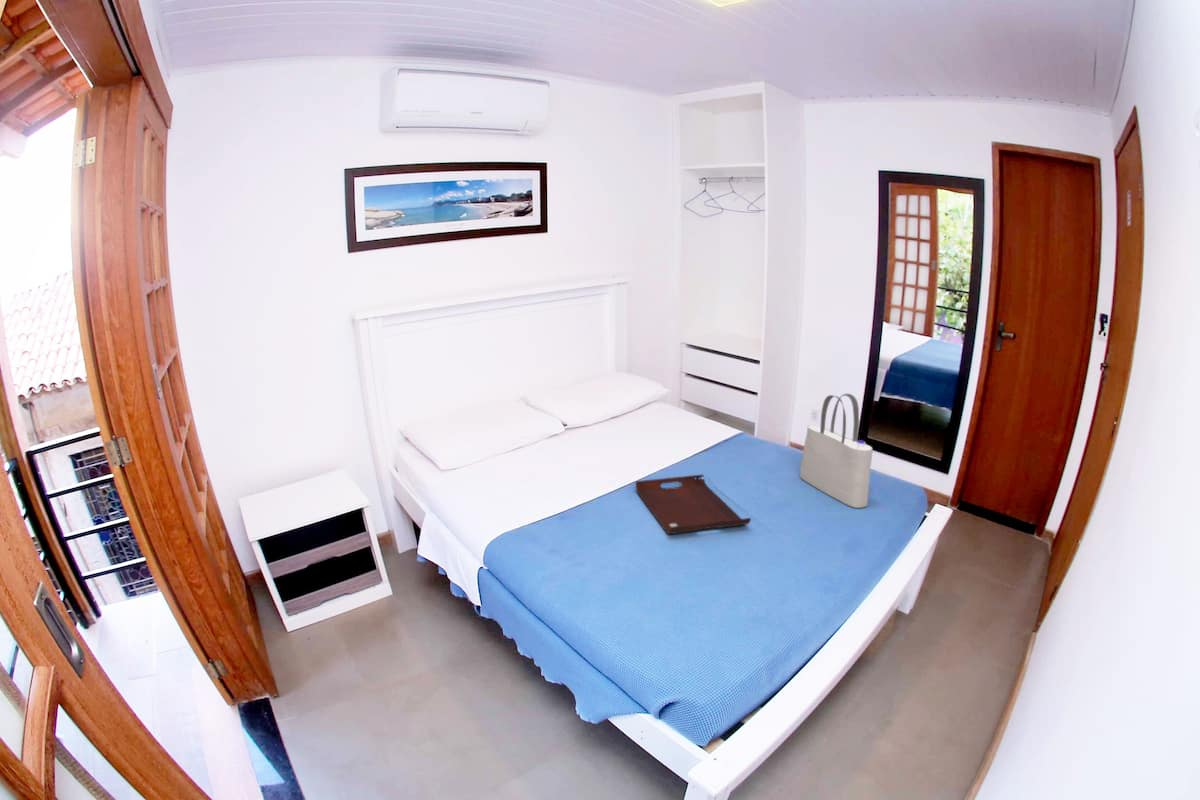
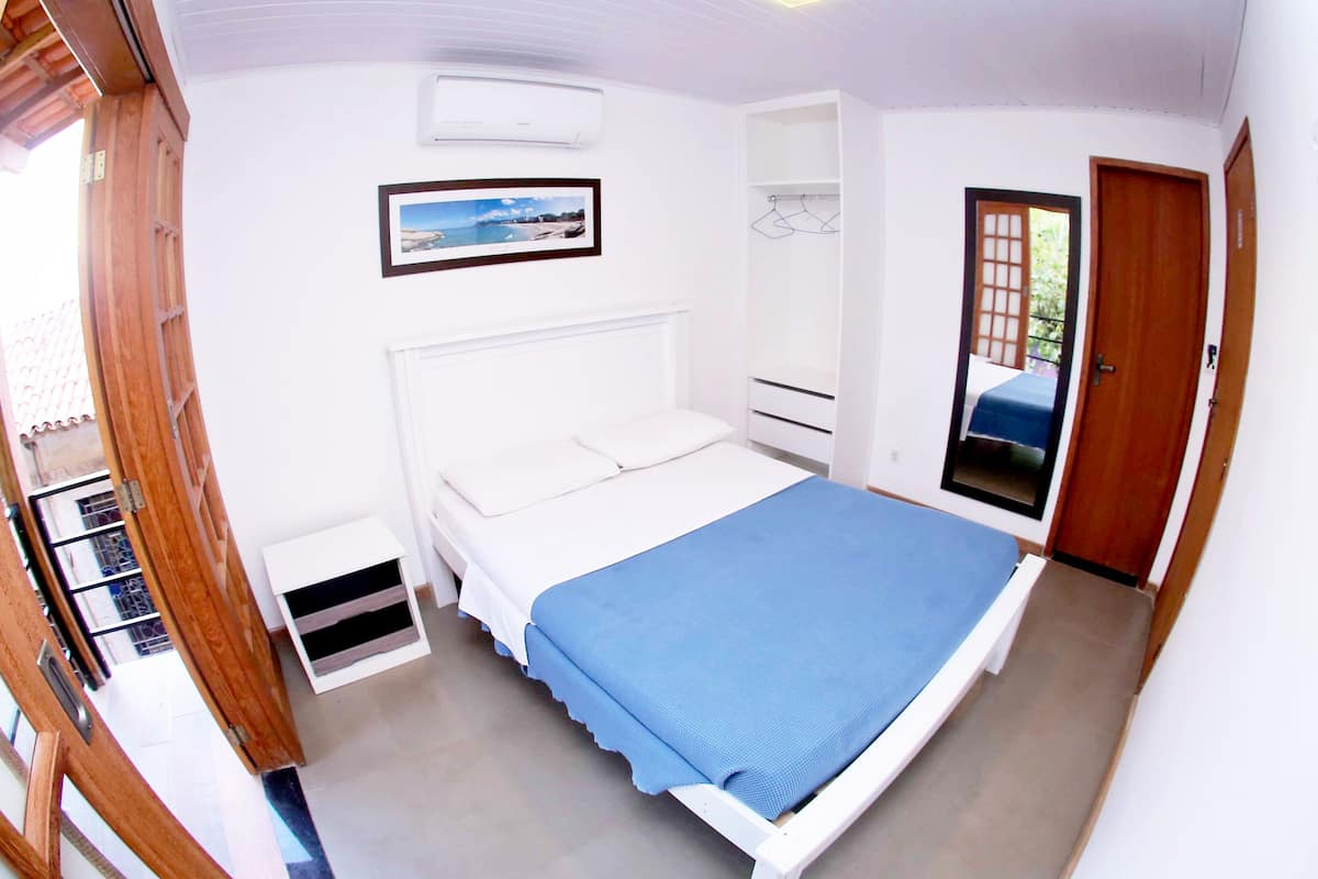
- tote bag (836, 443)
- serving tray (688, 503)
